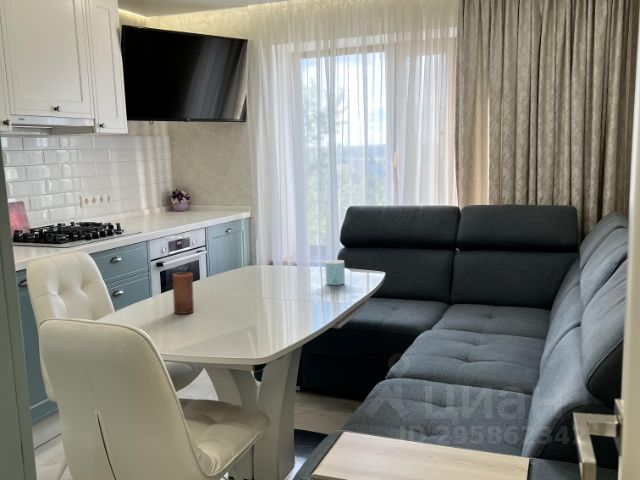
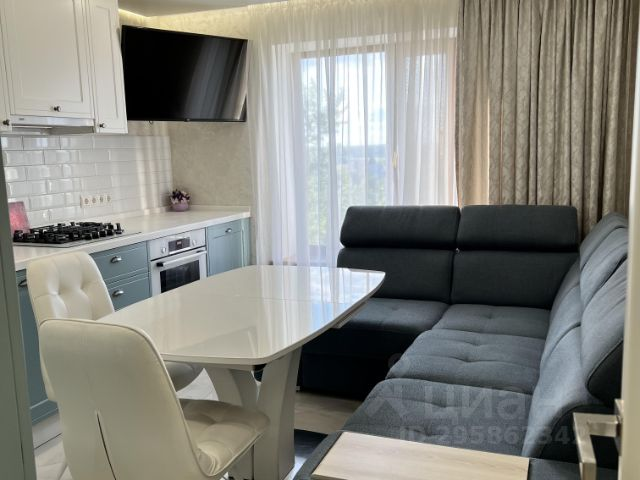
- mug (335, 273)
- candle (183, 292)
